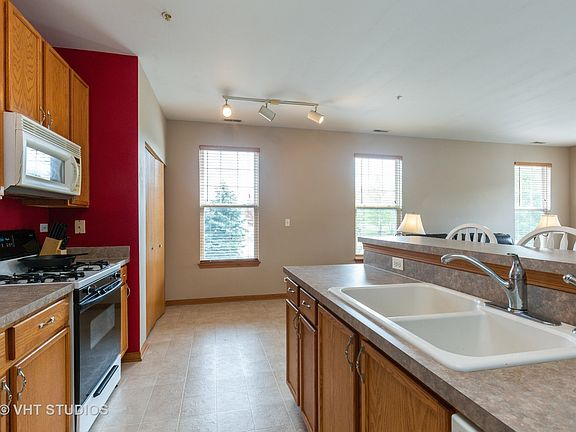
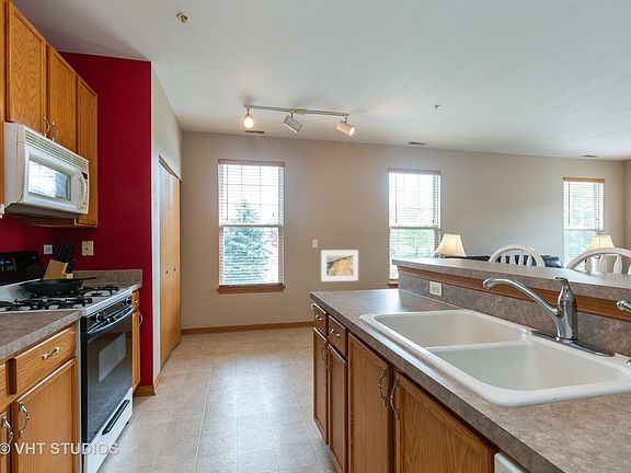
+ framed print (340, 265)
